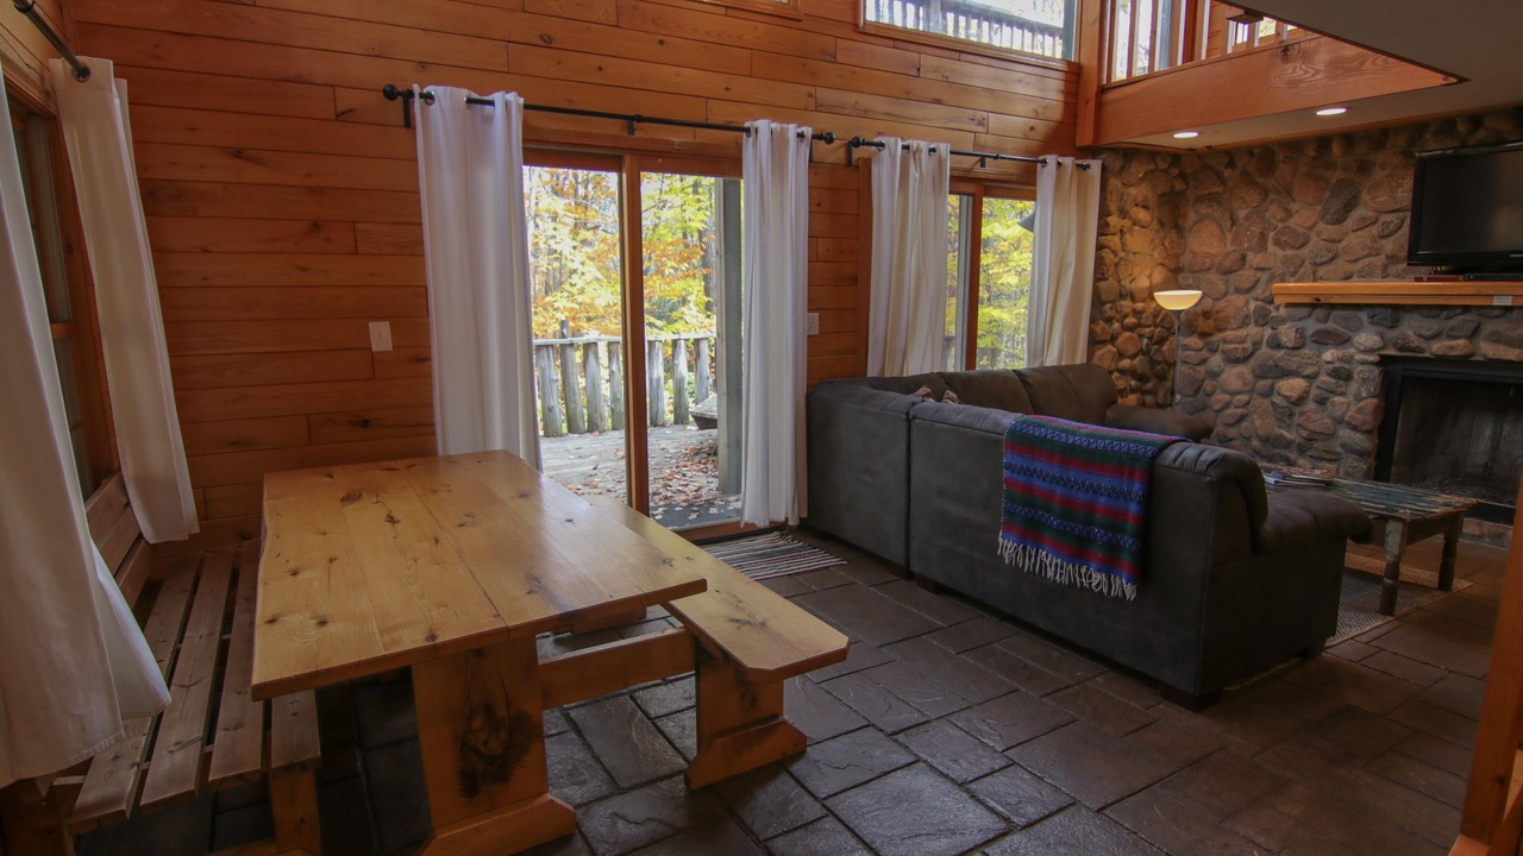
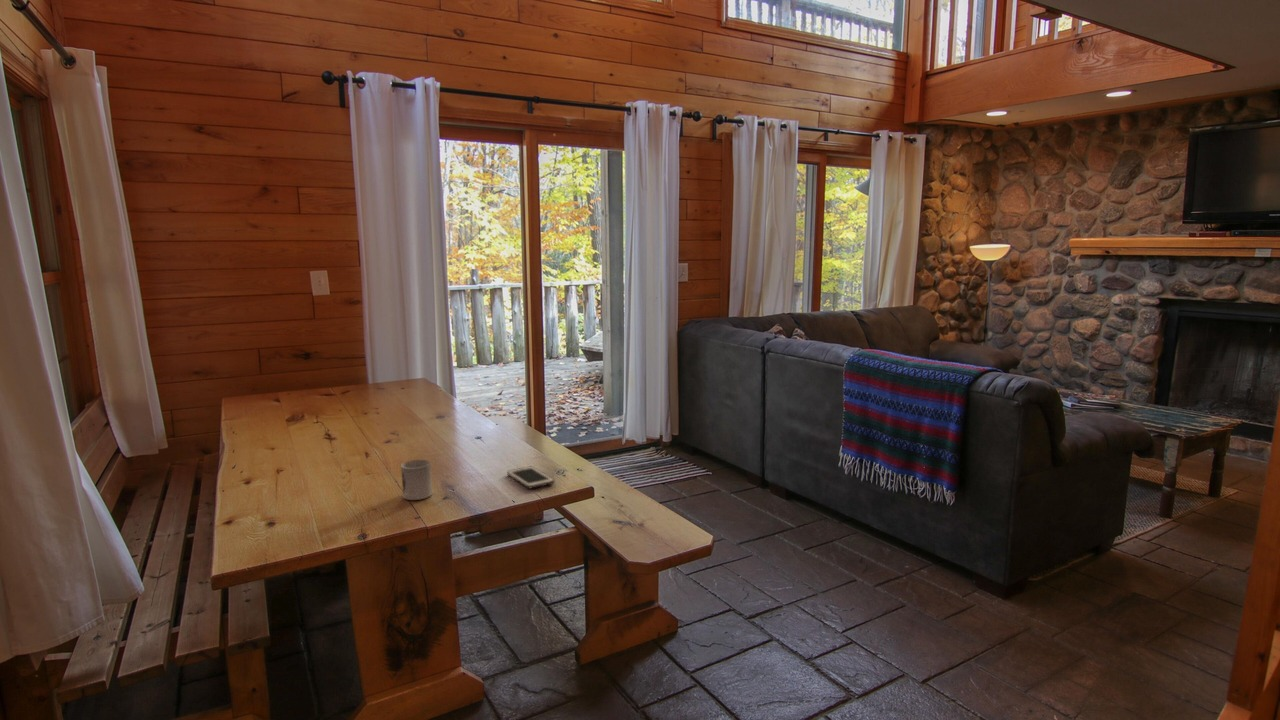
+ cell phone (530, 477)
+ cup (417, 477)
